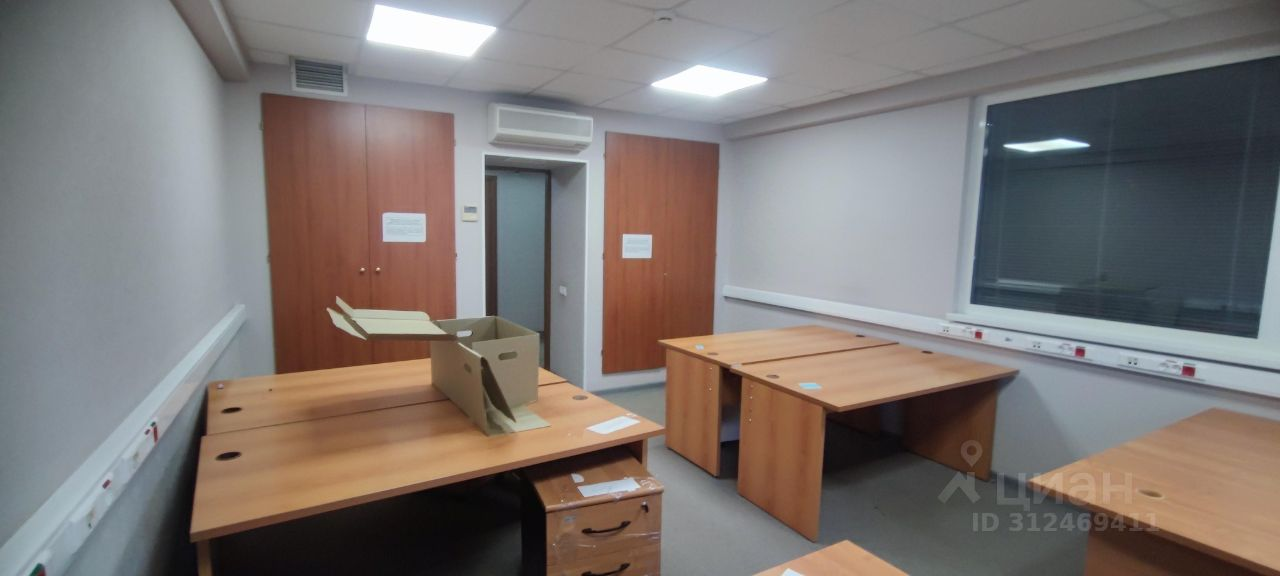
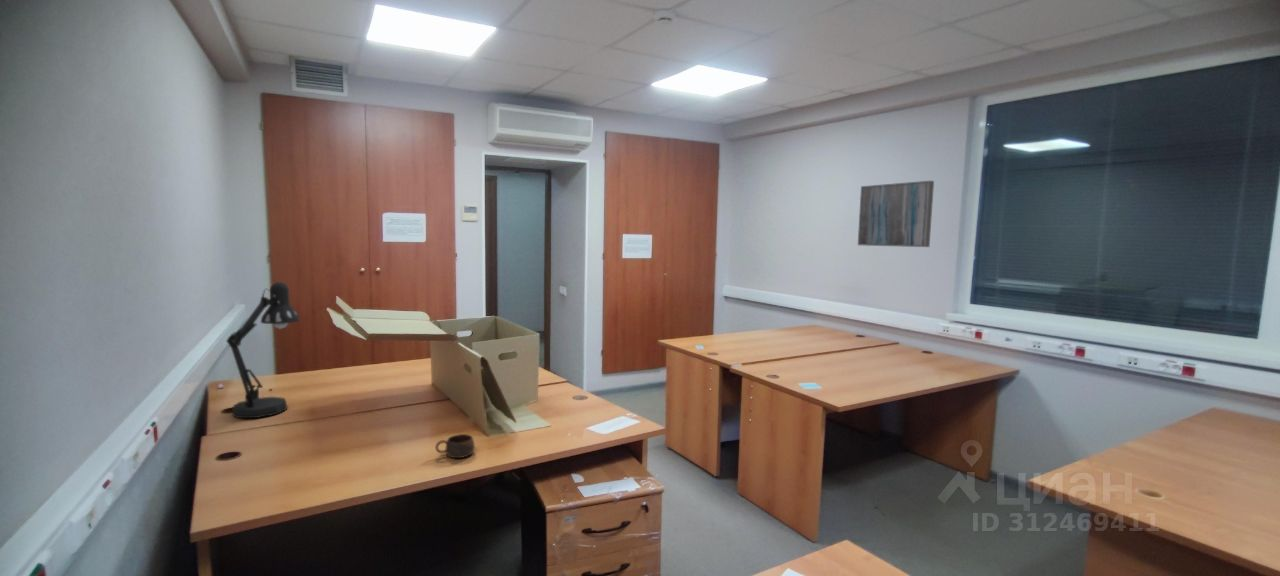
+ cup (455, 446)
+ wall art (893, 215)
+ desk lamp (248, 332)
